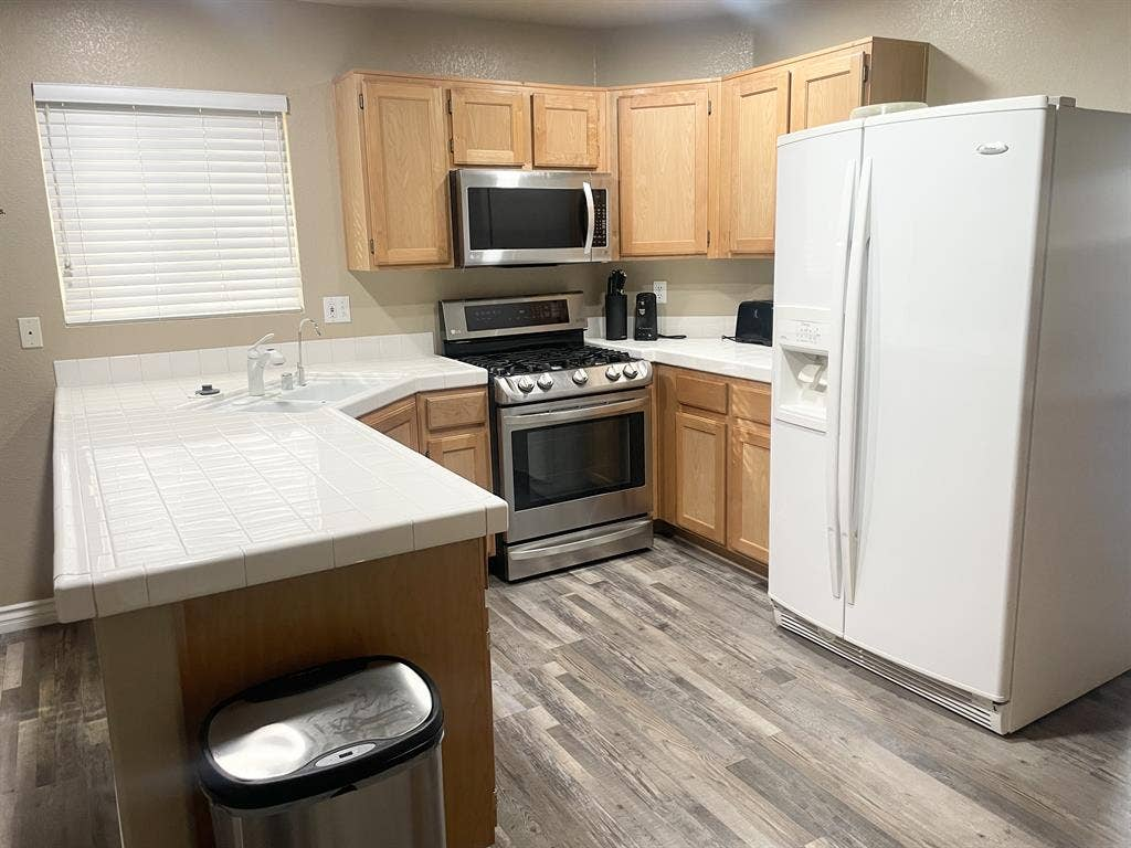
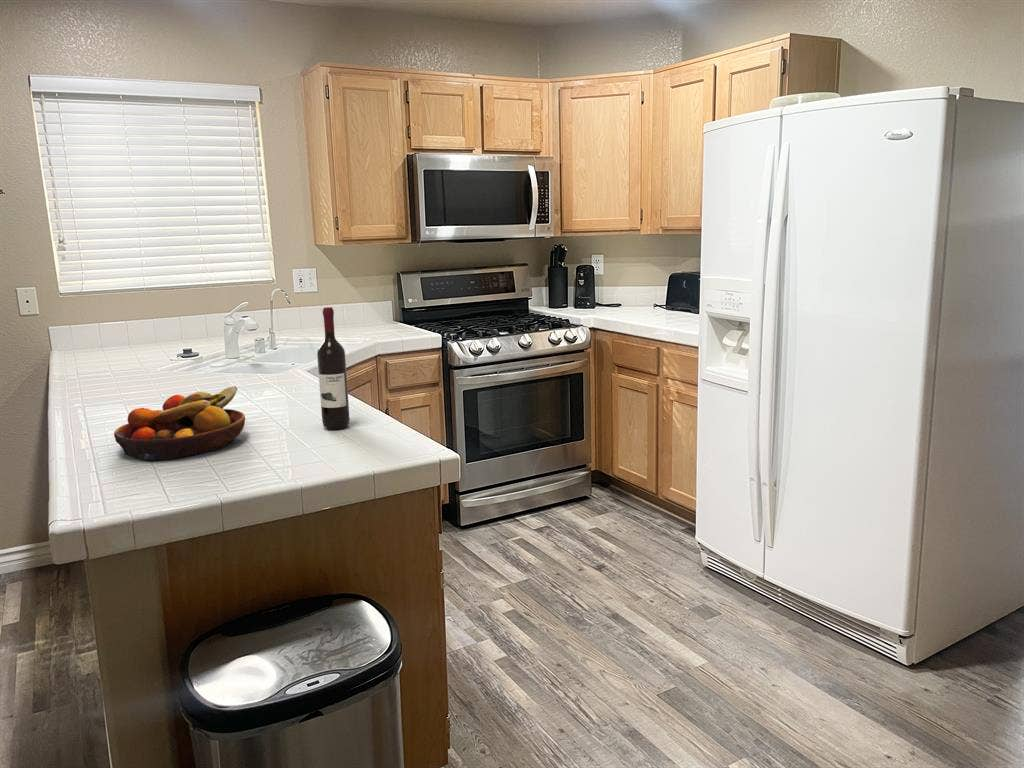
+ fruit bowl (181, 418)
+ wine bottle (332, 368)
